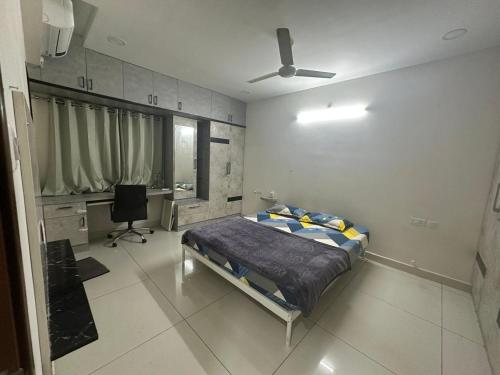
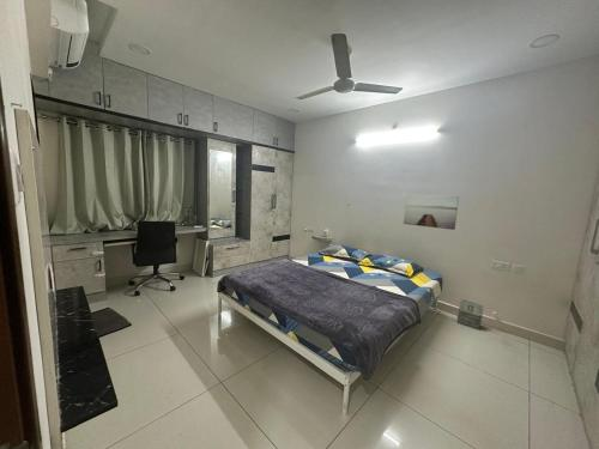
+ wall art (429, 211)
+ bag (470, 313)
